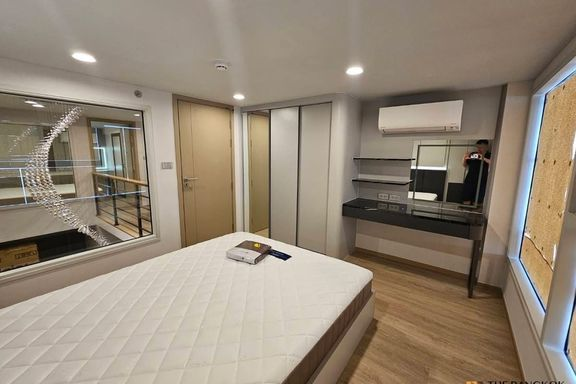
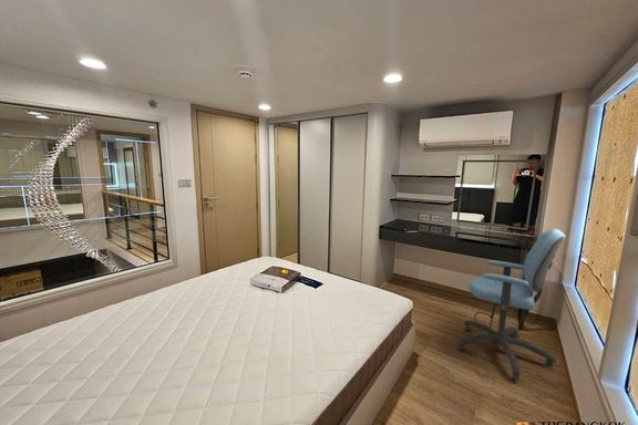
+ office chair (510, 291)
